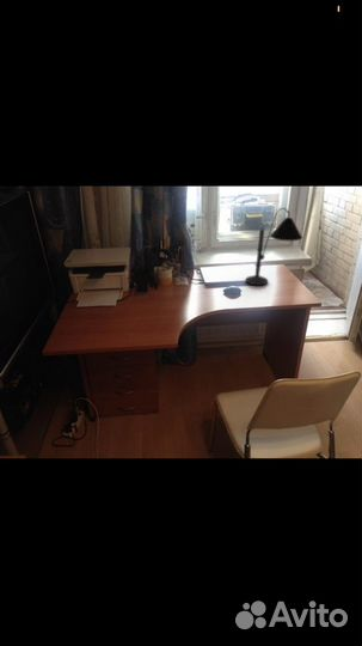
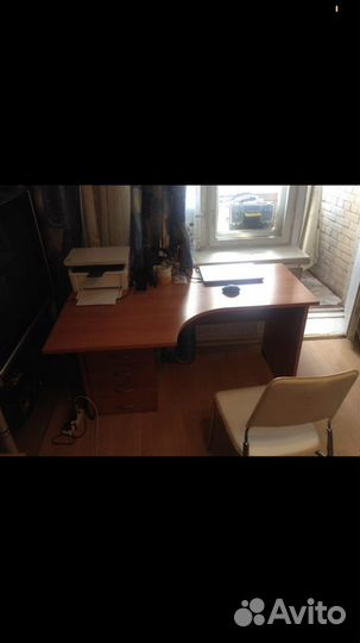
- desk lamp (274, 238)
